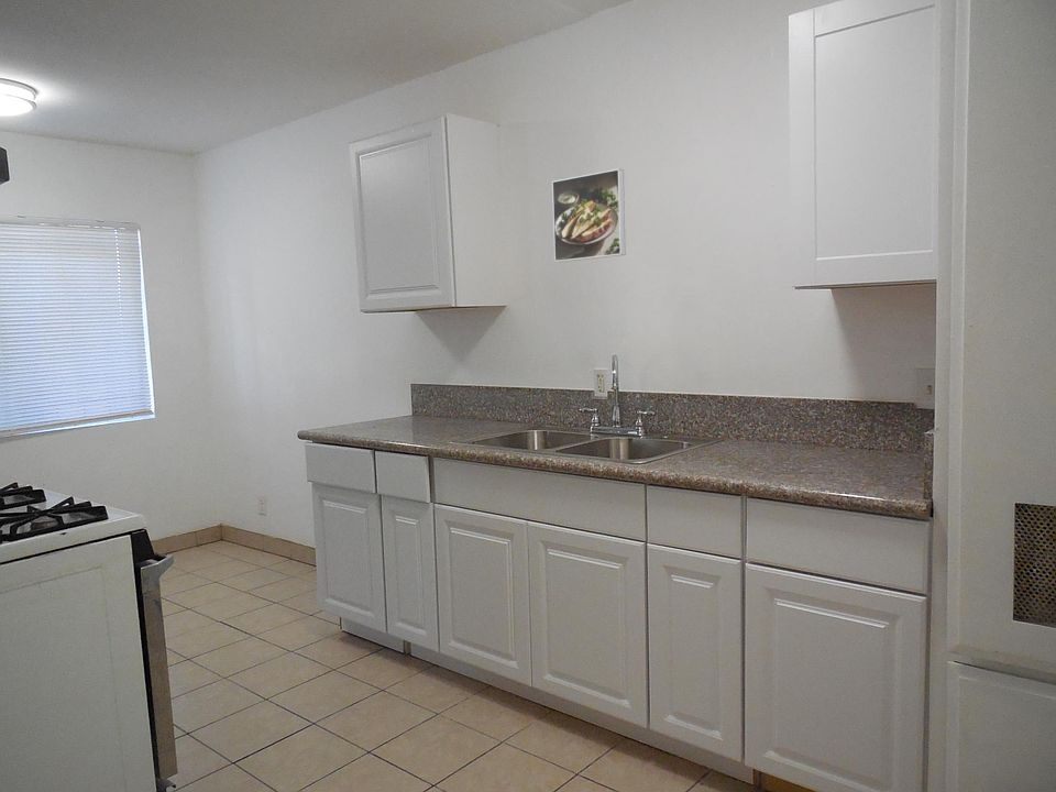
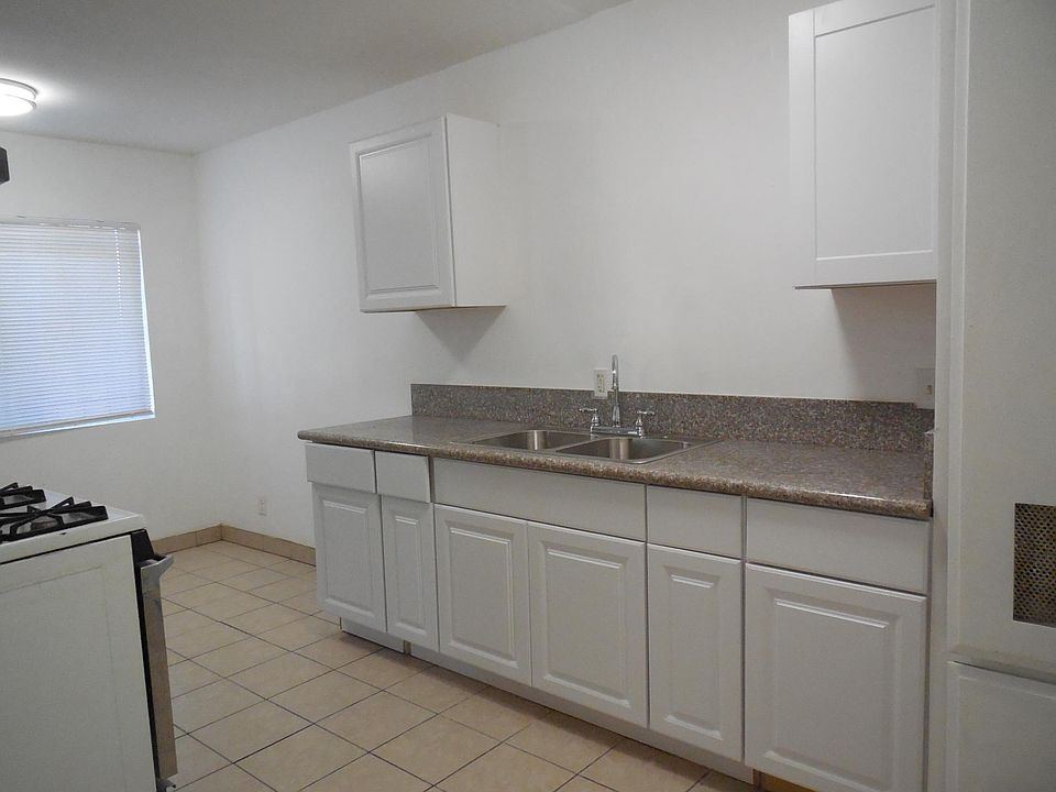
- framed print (587, 217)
